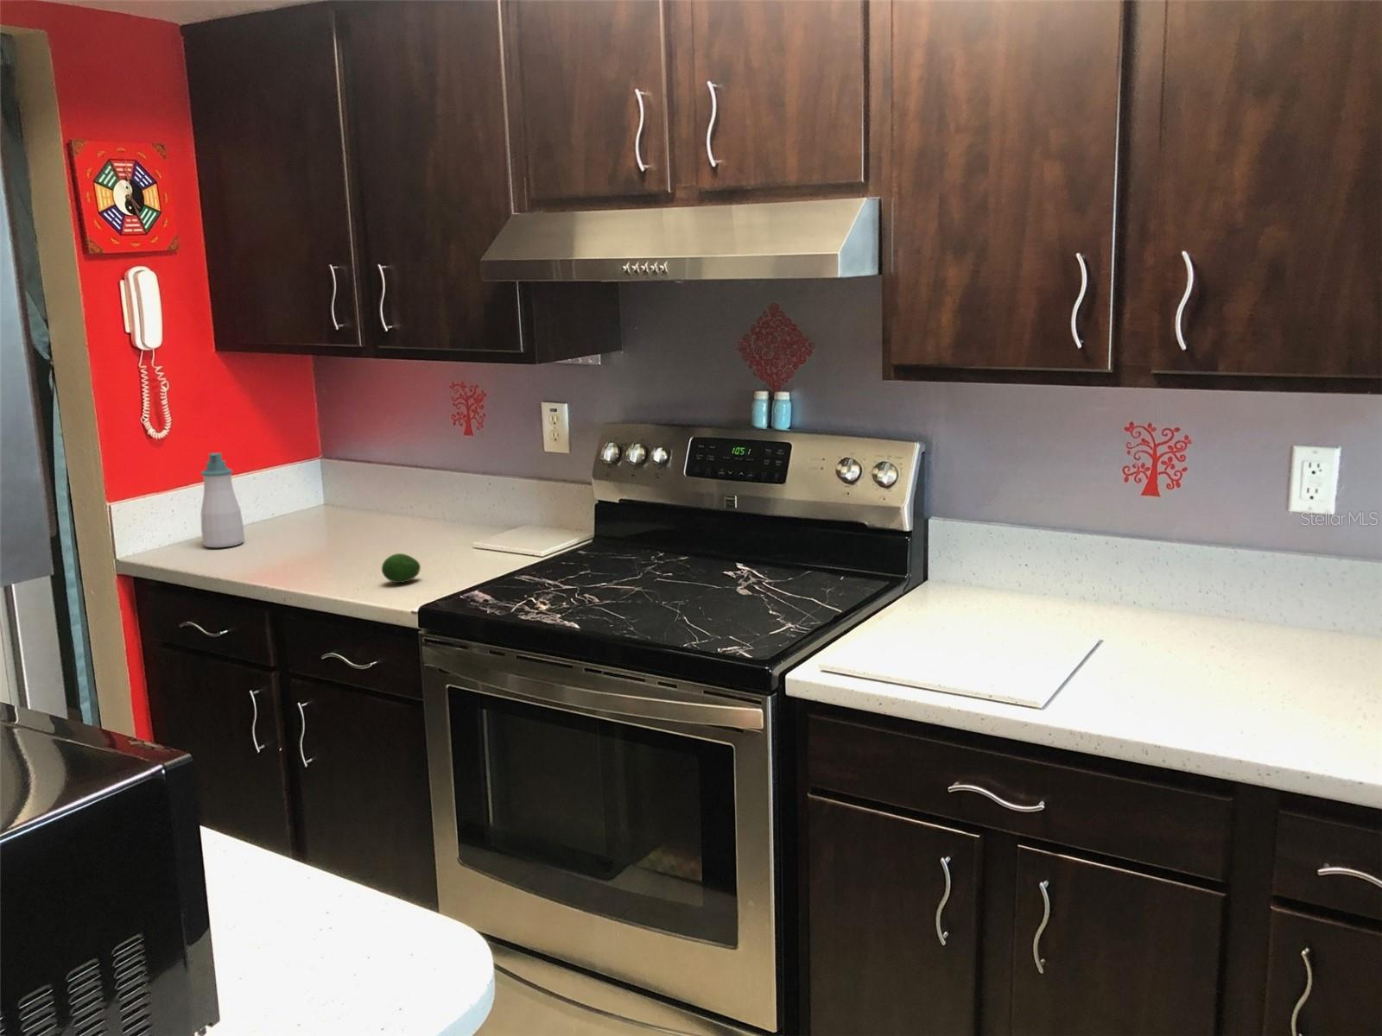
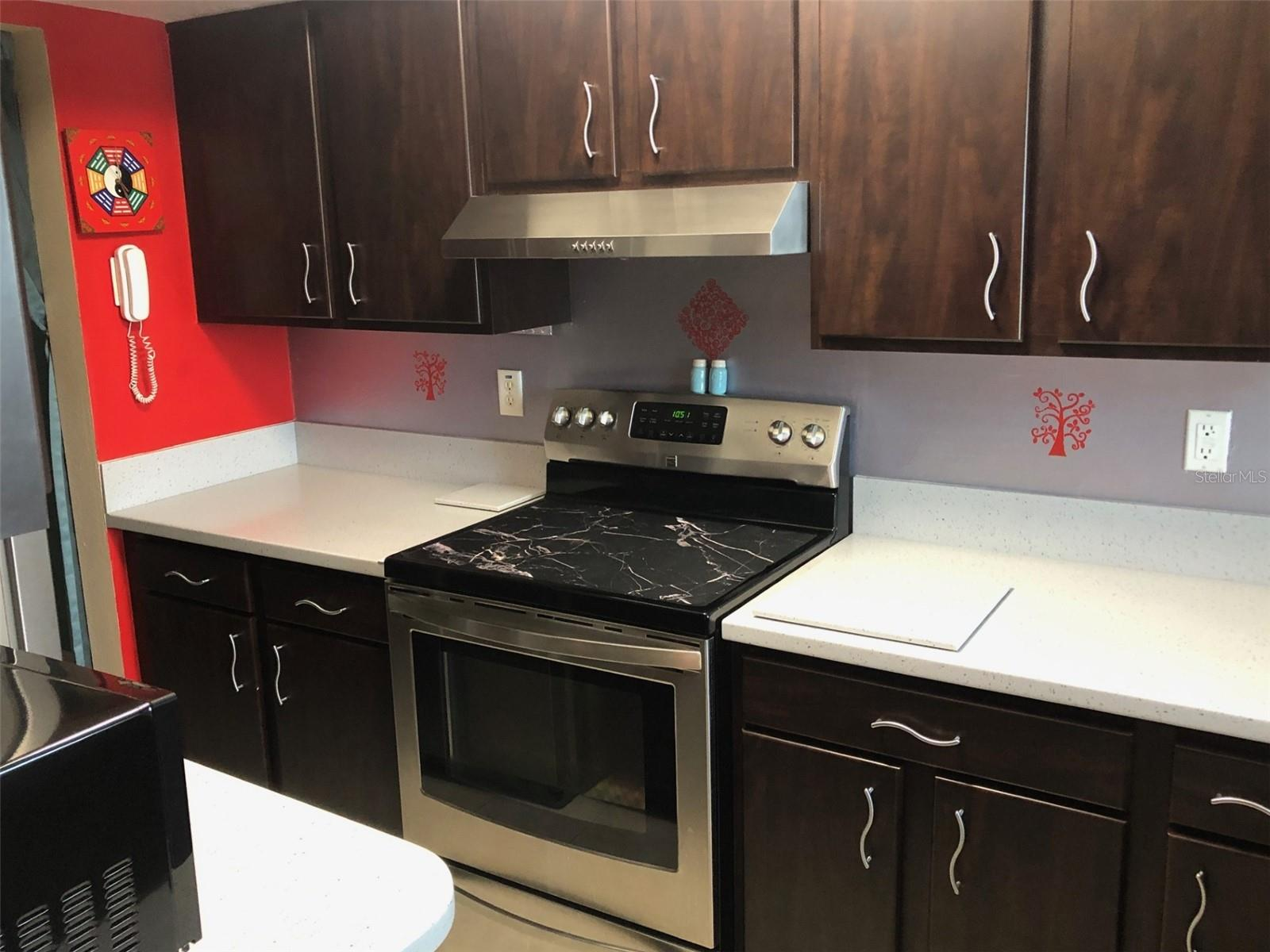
- fruit (400, 567)
- soap bottle (220, 499)
